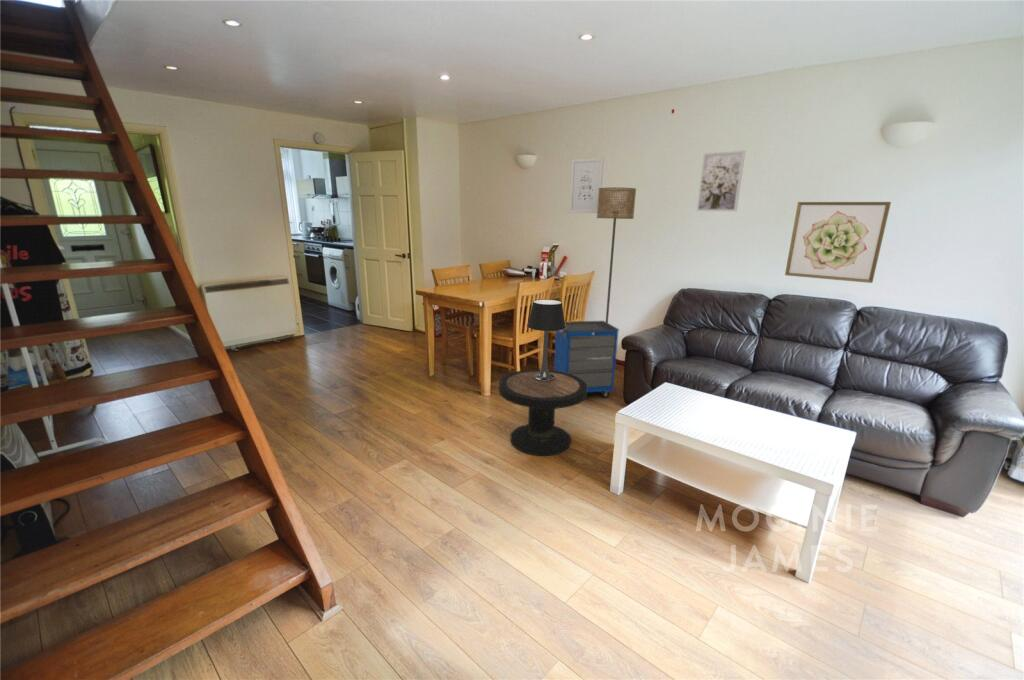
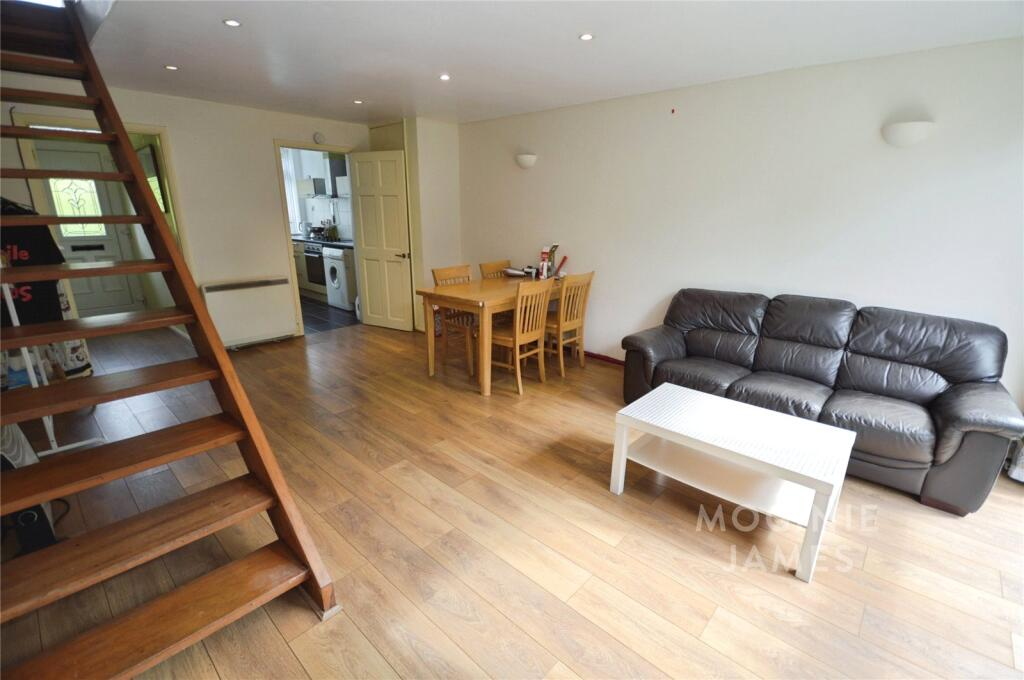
- side table (541, 412)
- wall art (719, 182)
- wall art (585, 186)
- floor lamp (609, 282)
- cabinet (581, 360)
- wall art (834, 241)
- table lamp (545, 340)
